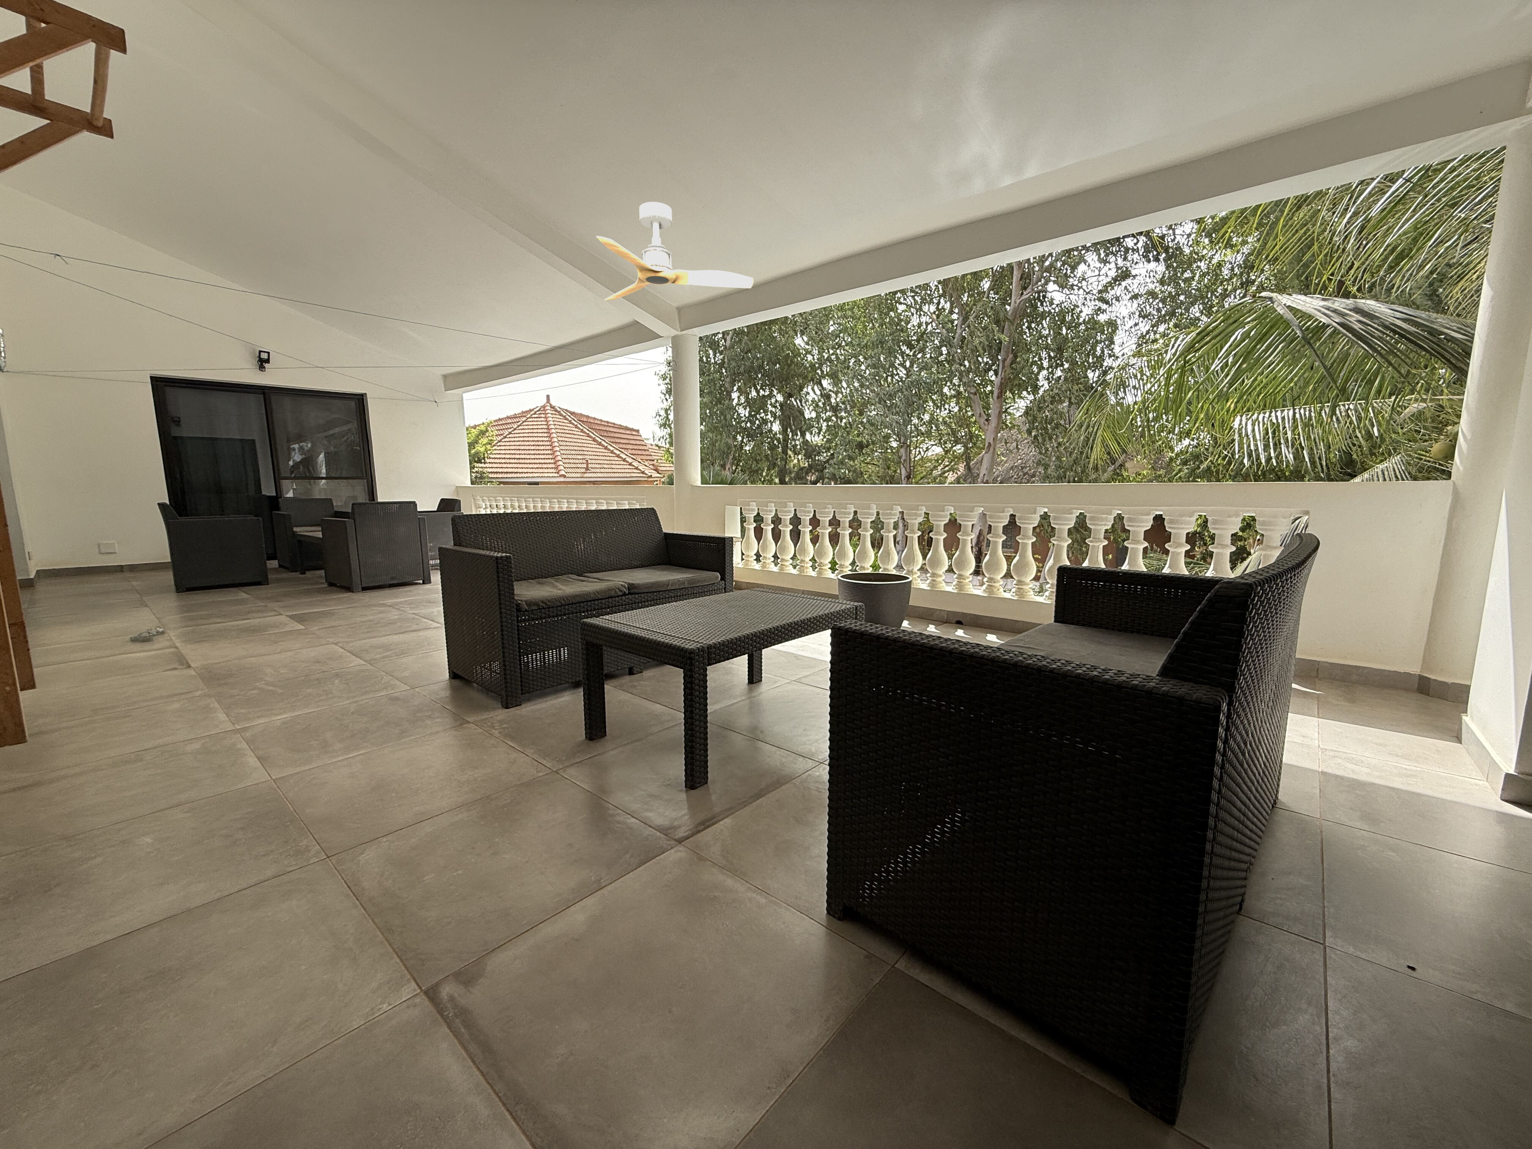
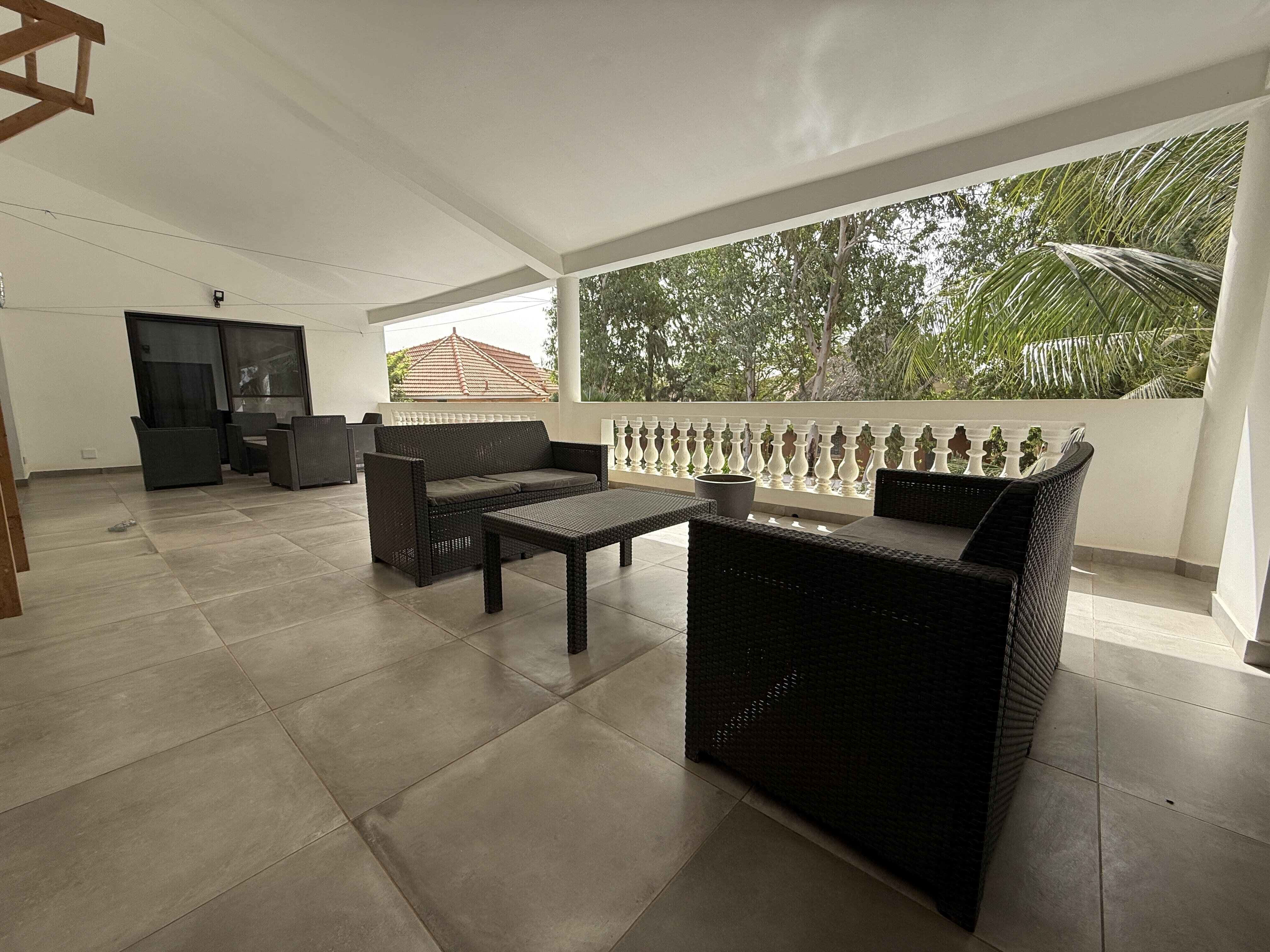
- ceiling fan (669, 252)
